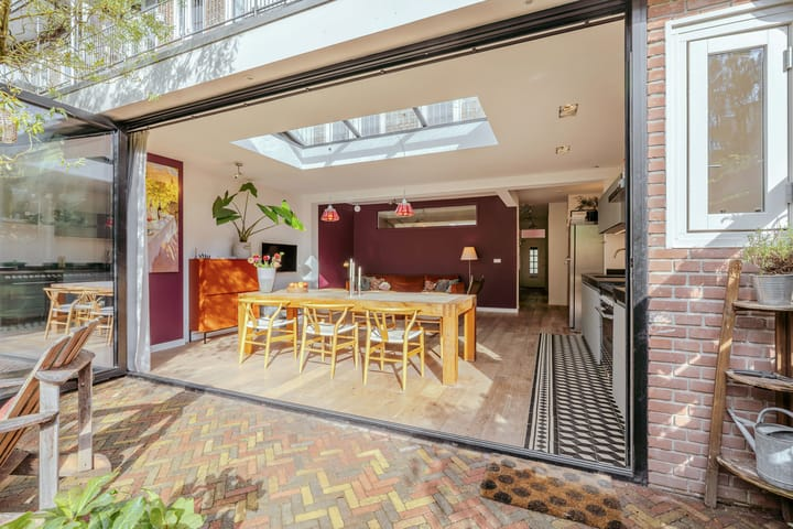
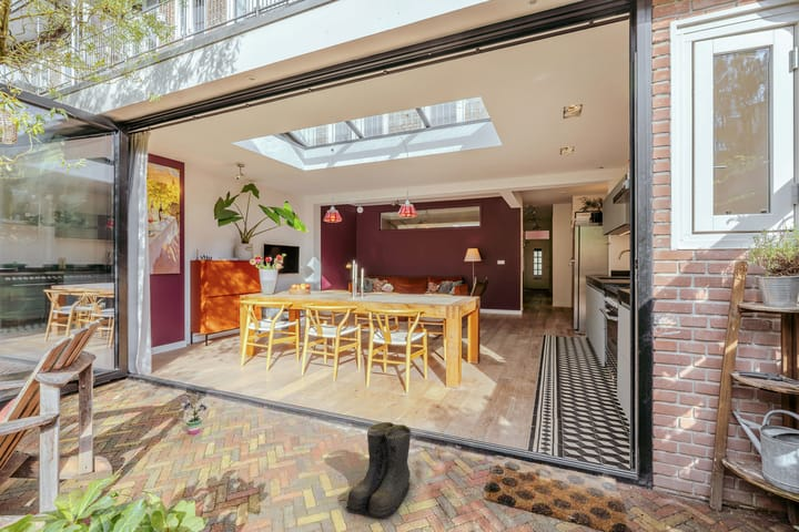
+ boots (381, 466)
+ potted plant (195, 411)
